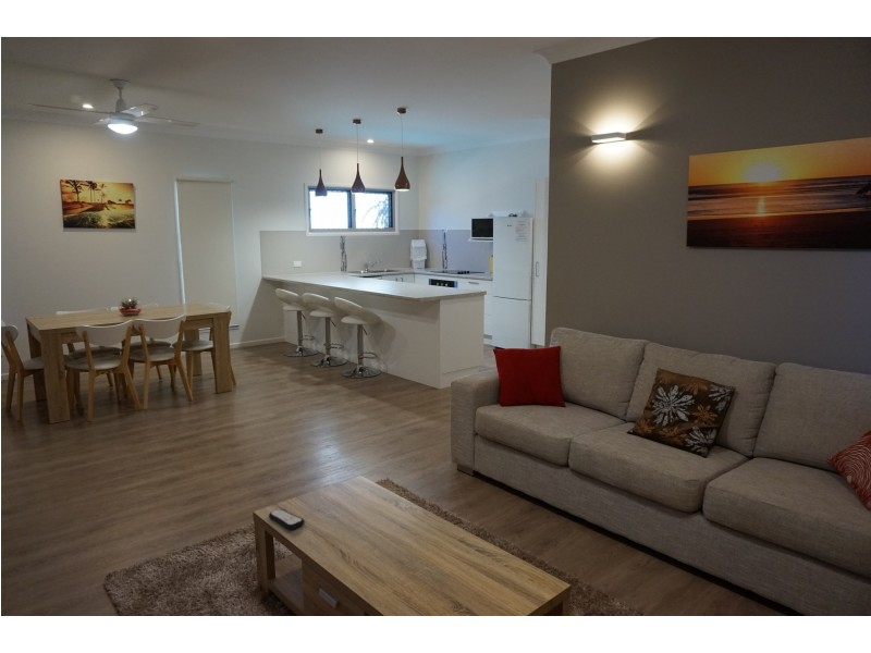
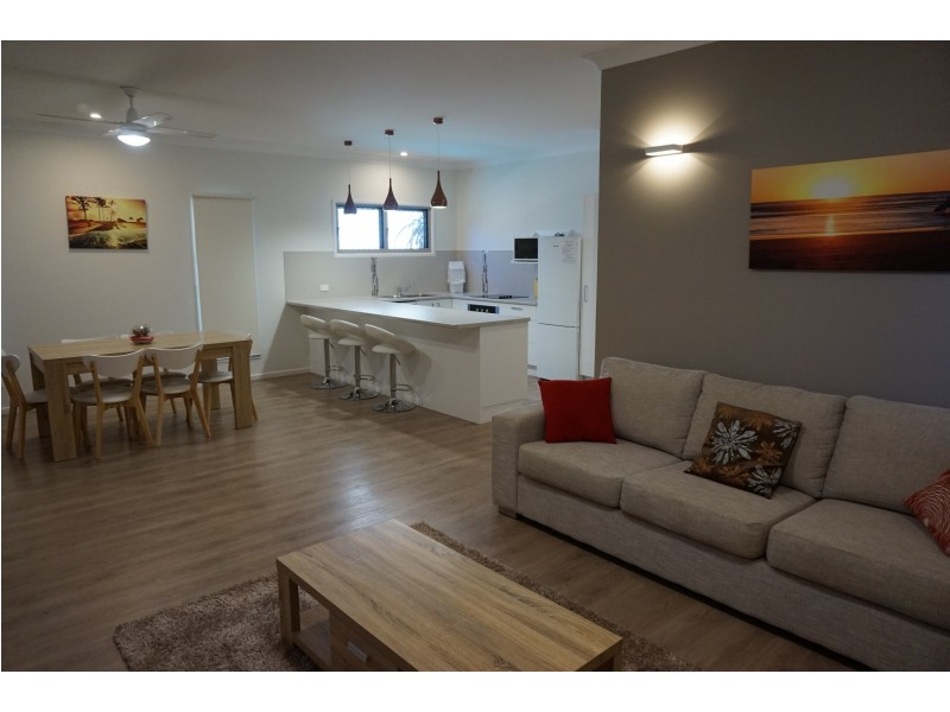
- remote control (285, 518)
